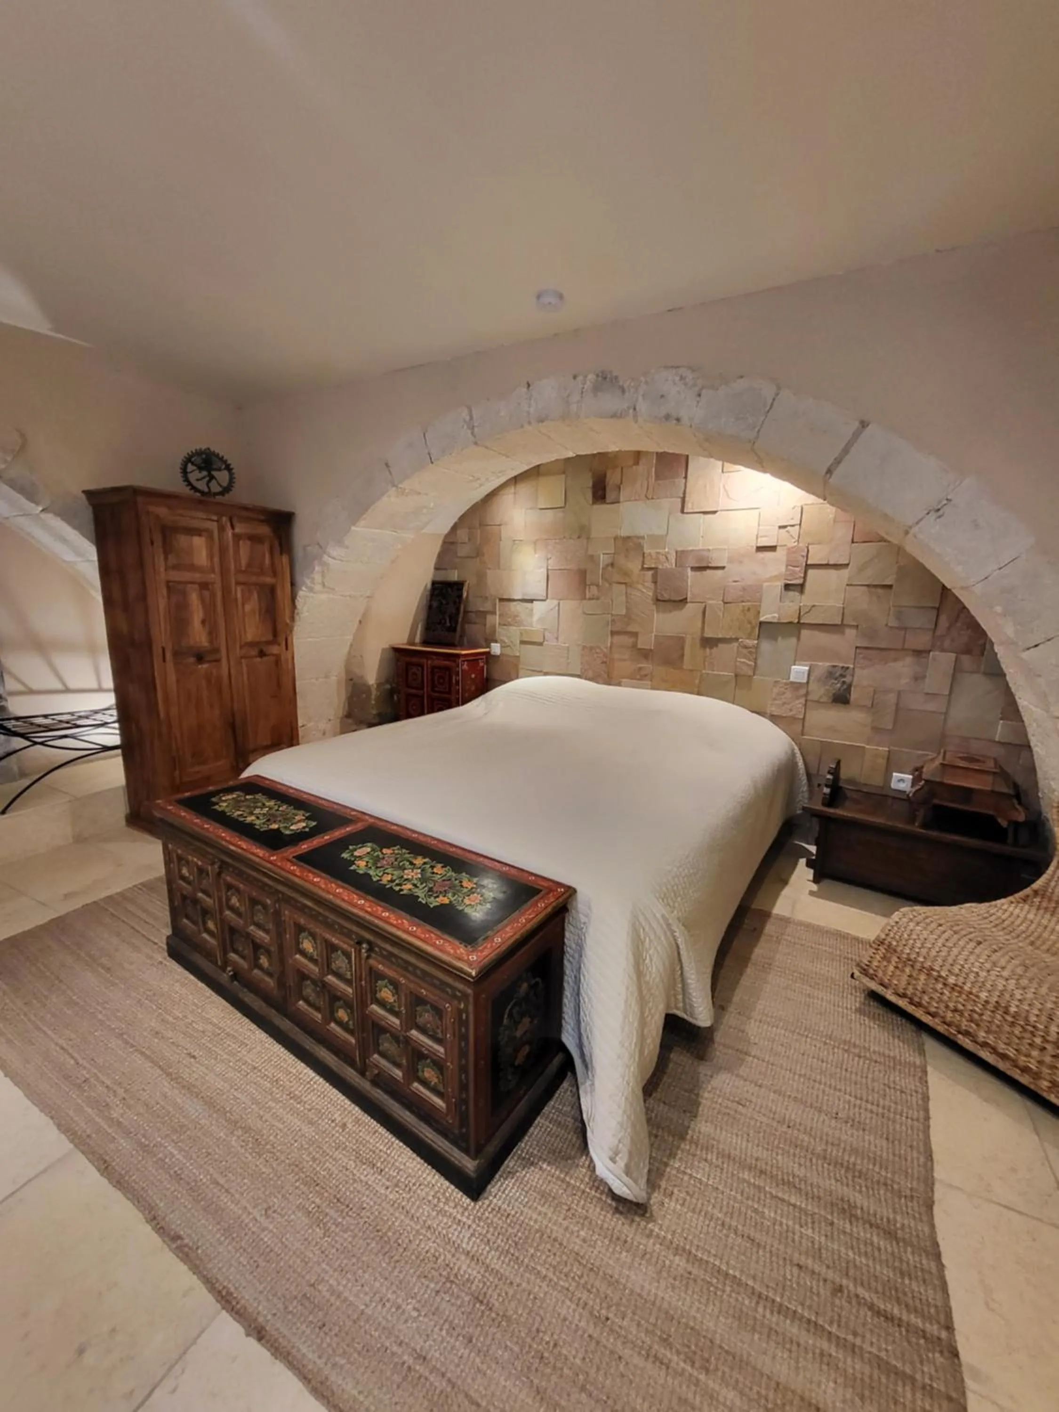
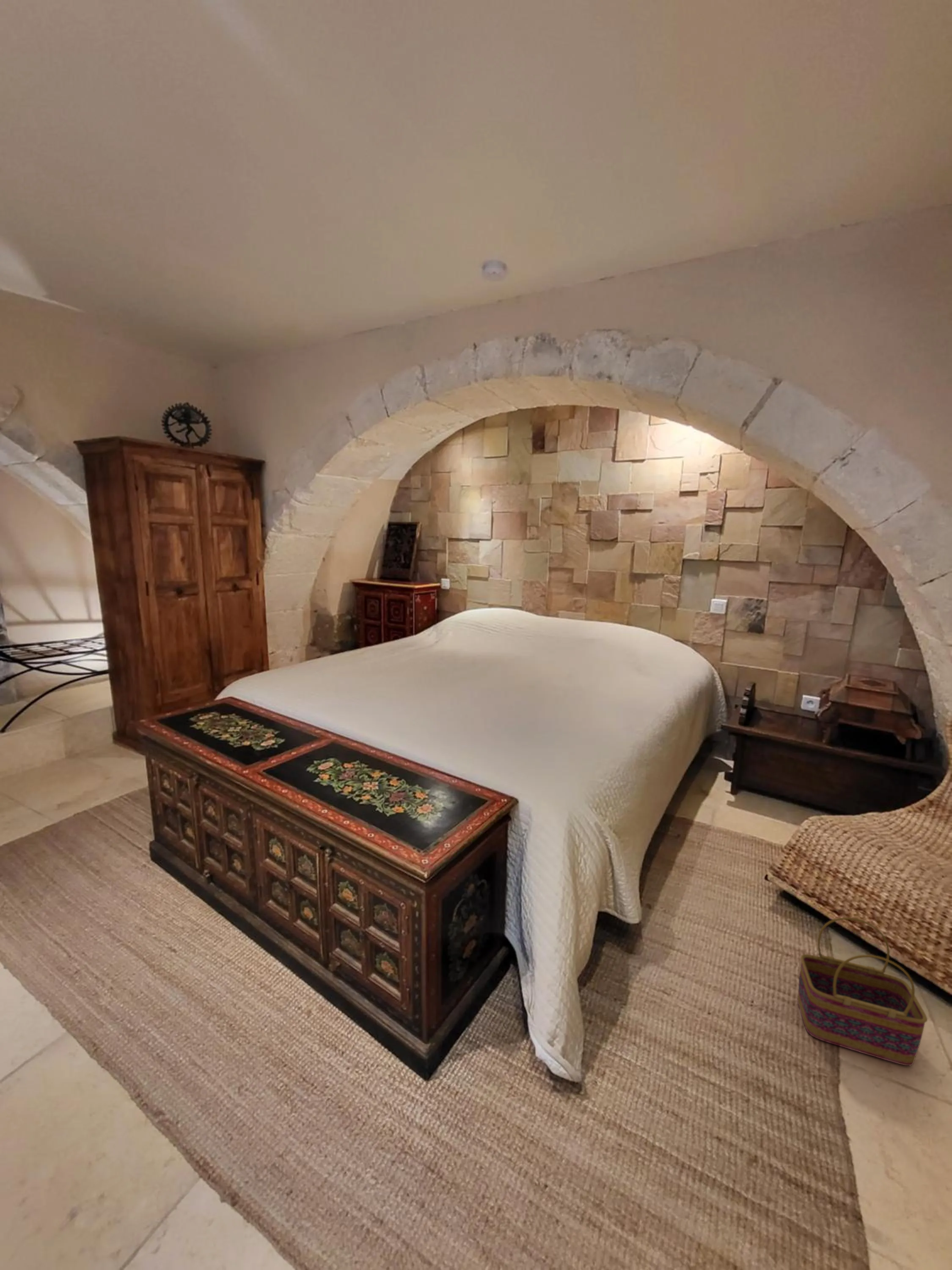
+ basket (860, 985)
